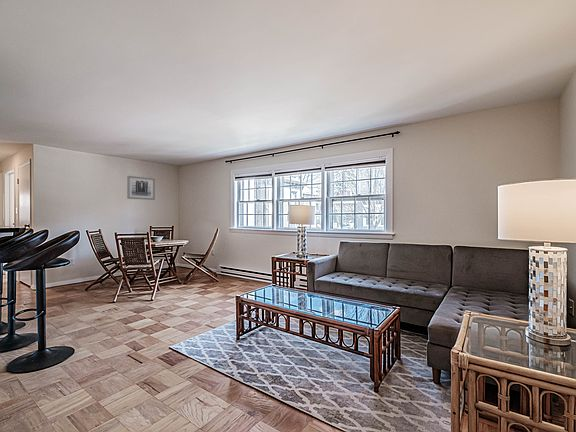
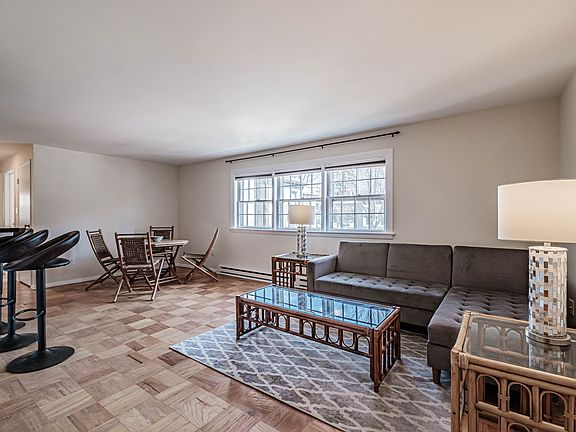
- wall art (141, 188)
